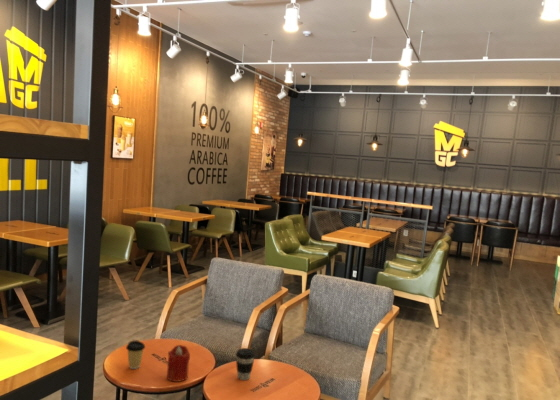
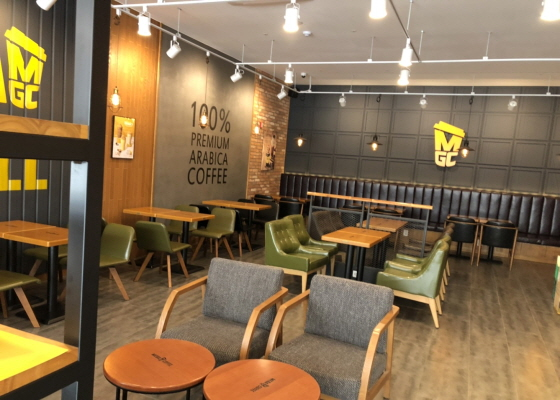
- coffee cup (244, 364)
- coffee cup (135, 355)
- candle (178, 361)
